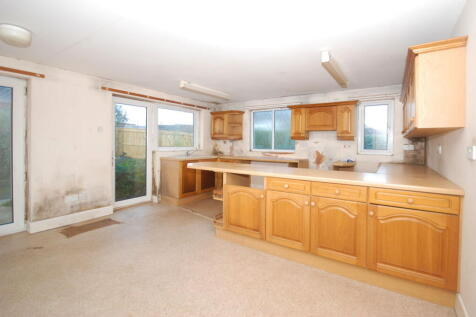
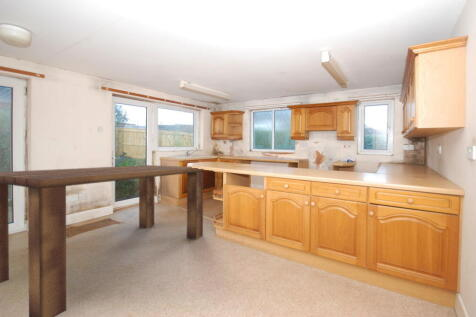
+ dining table (139, 212)
